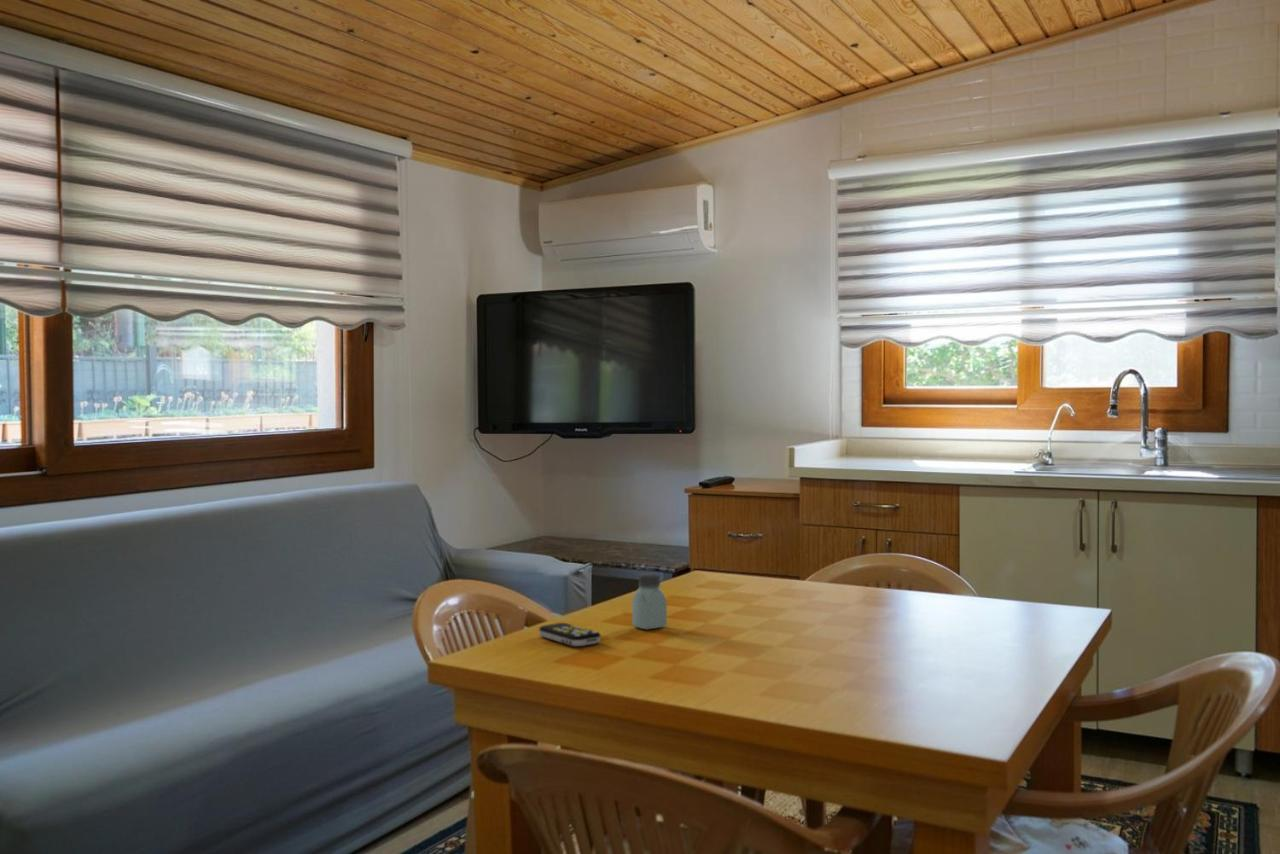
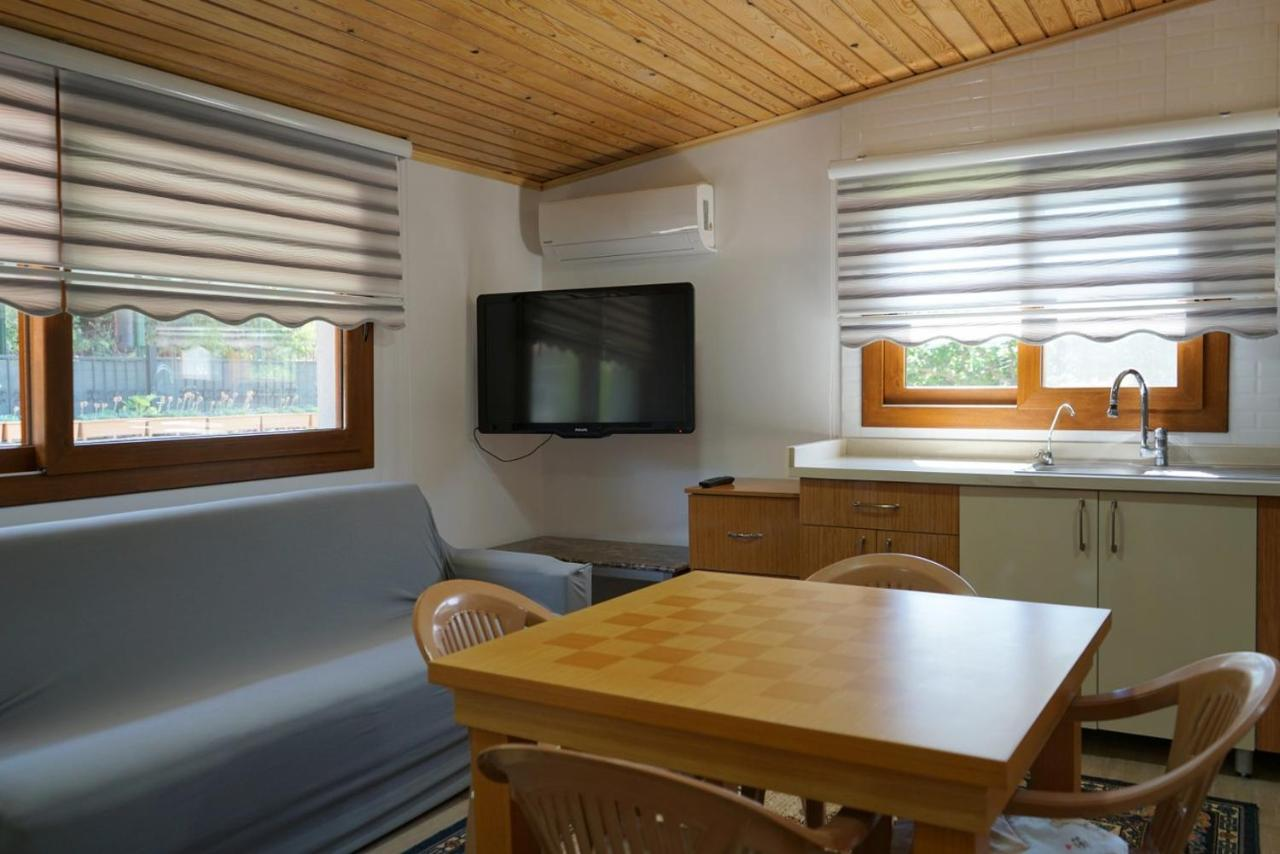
- remote control (569, 633)
- saltshaker (649, 600)
